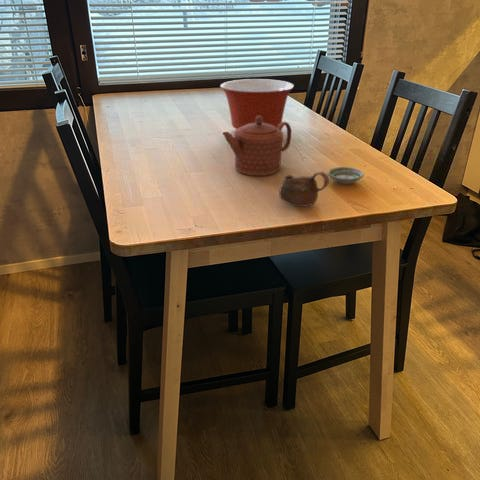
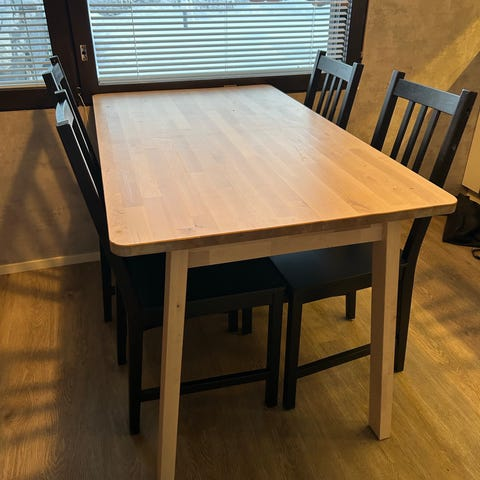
- teapot (257, 142)
- mixing bowl (256, 108)
- cup (301, 187)
- saucer (344, 176)
